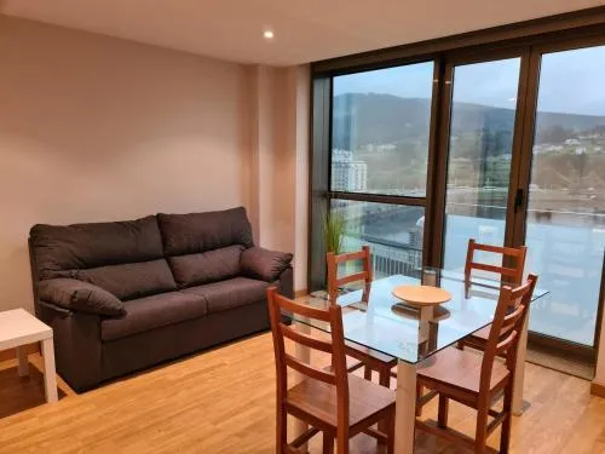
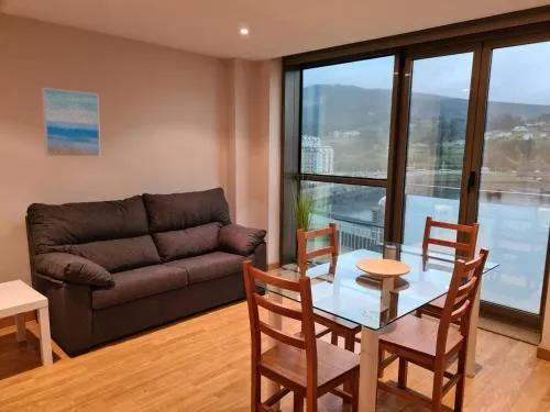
+ wall art (73, 124)
